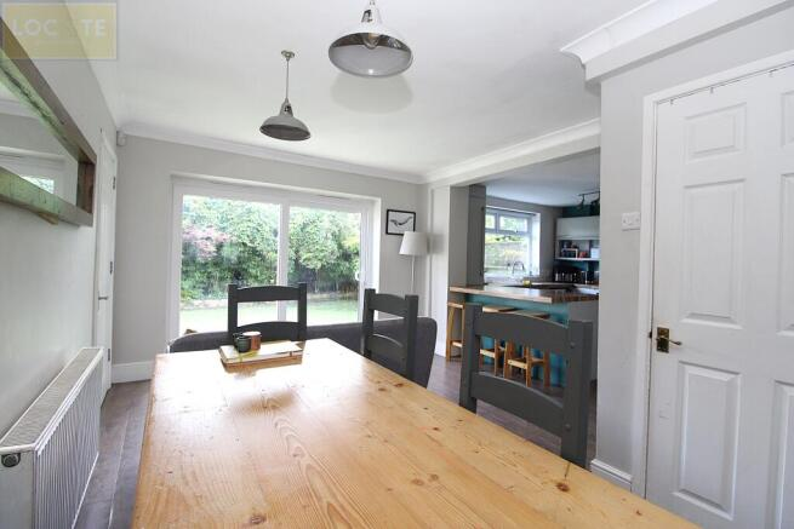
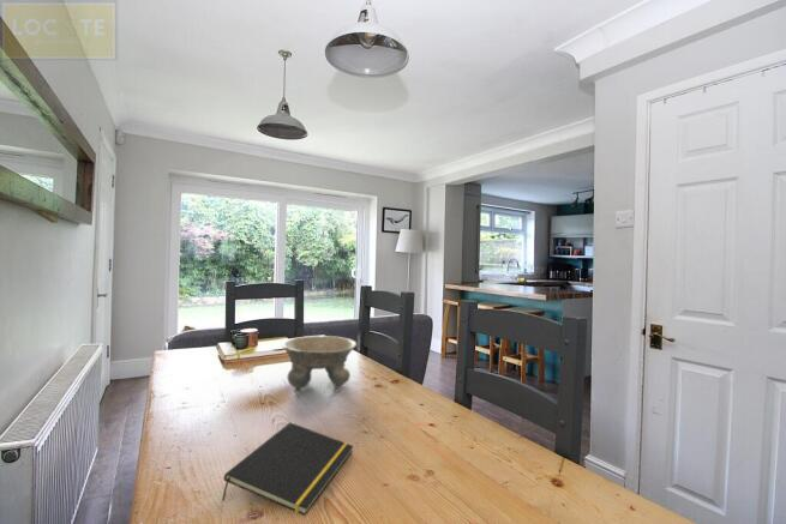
+ bowl (319, 365)
+ notepad (295, 460)
